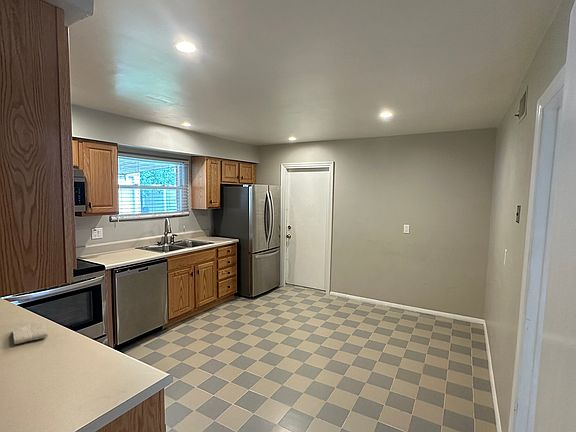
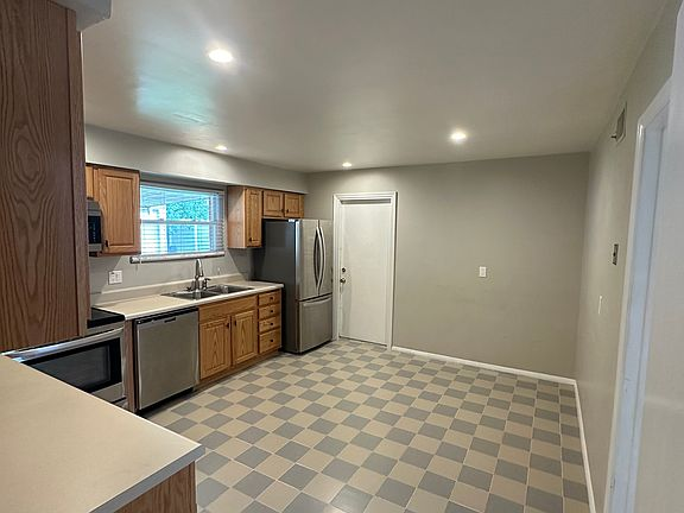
- washcloth (30, 331)
